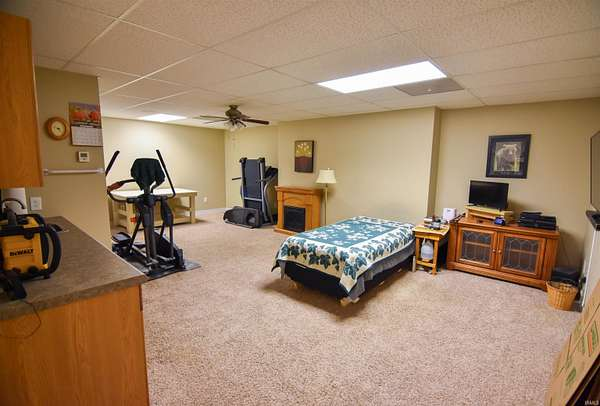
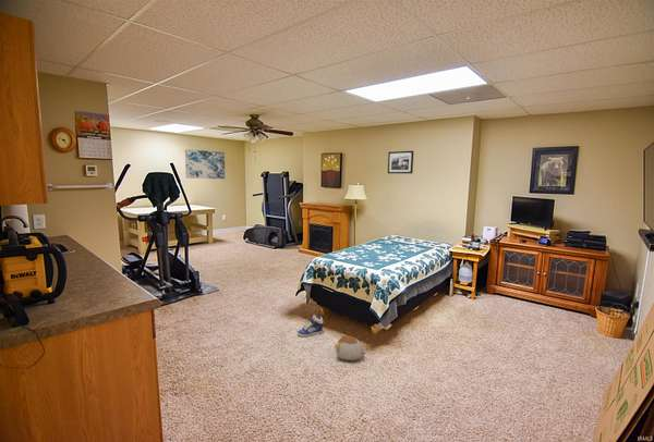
+ sneaker (310, 323)
+ plush toy (351, 347)
+ picture frame (400, 162)
+ wall art (206, 164)
